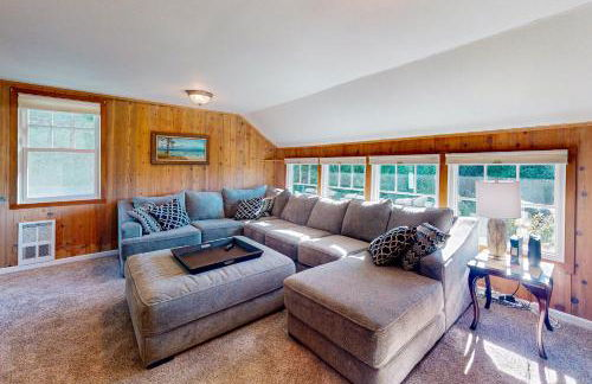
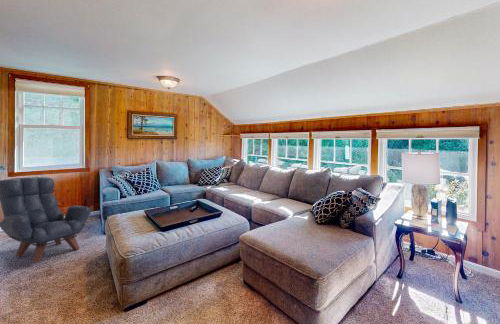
+ armchair (40, 214)
